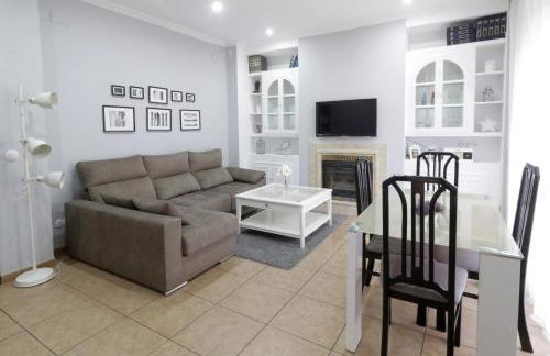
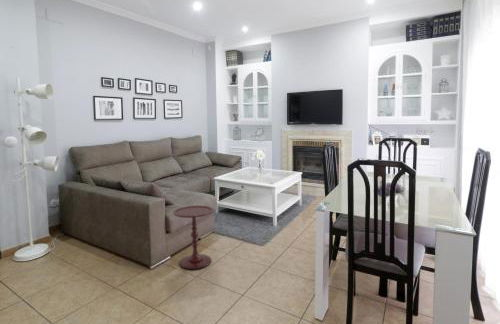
+ side table (194, 236)
